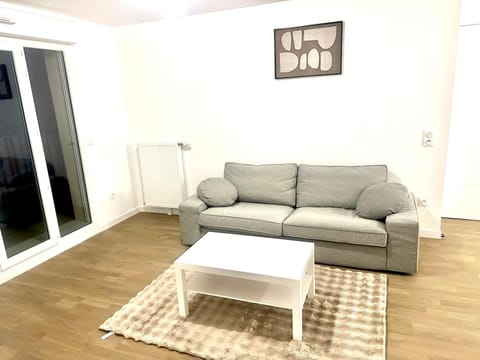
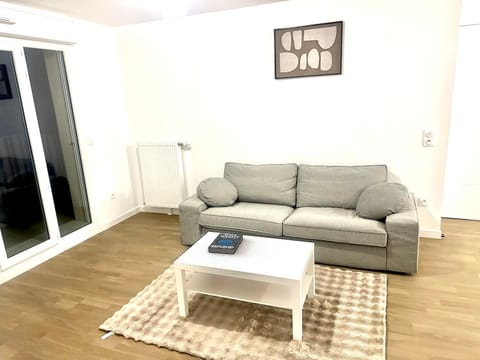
+ book (226, 242)
